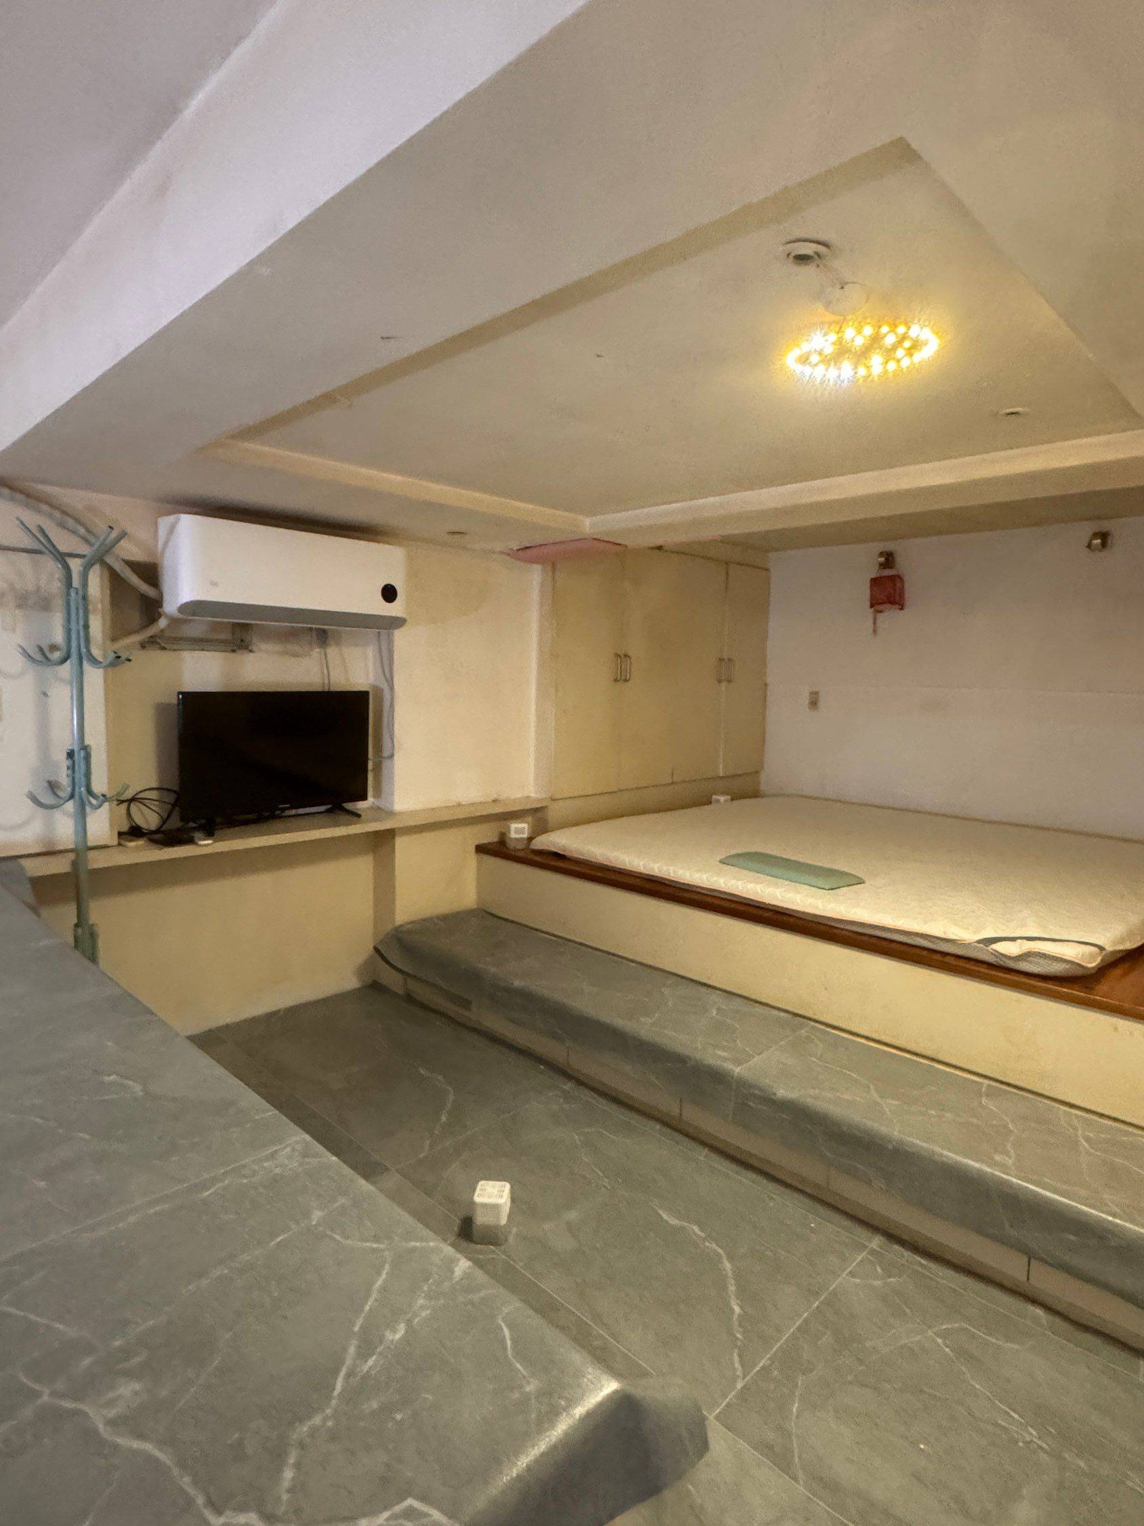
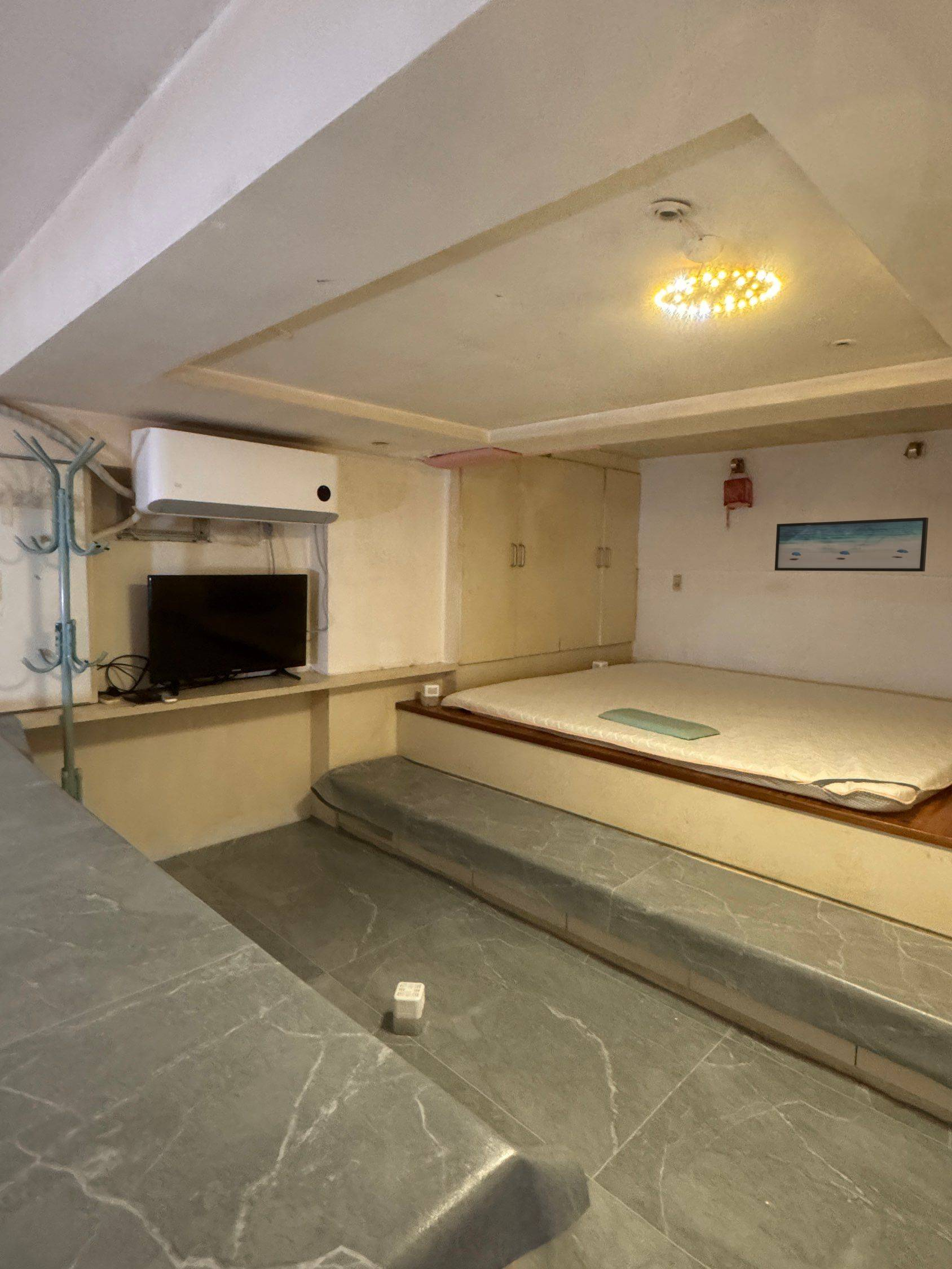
+ wall art (845, 546)
